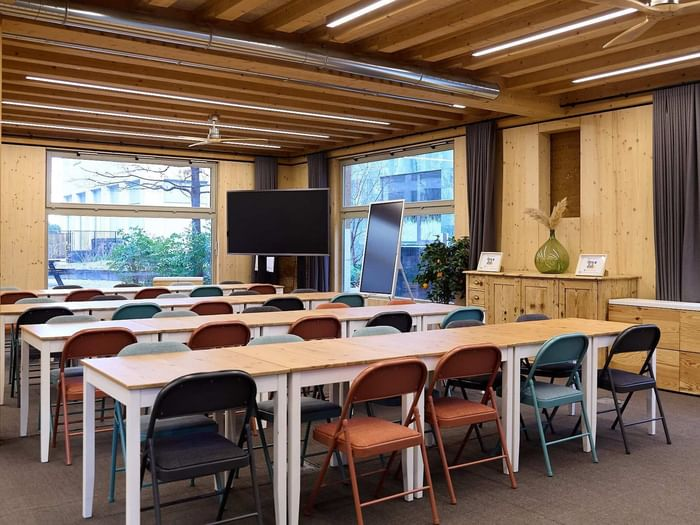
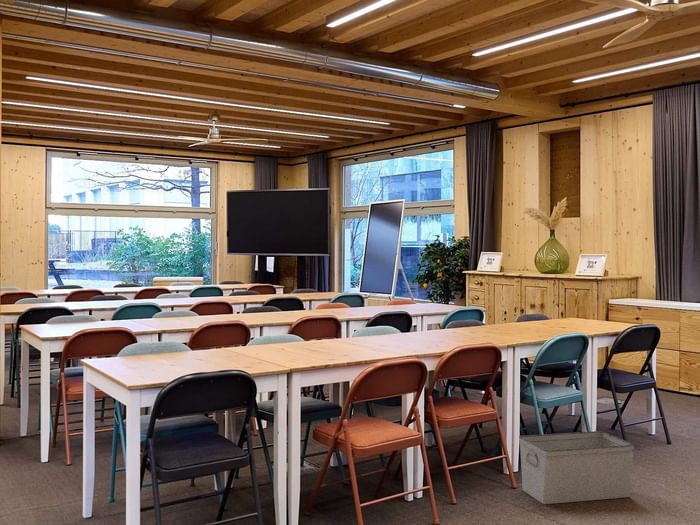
+ storage bin (575, 466)
